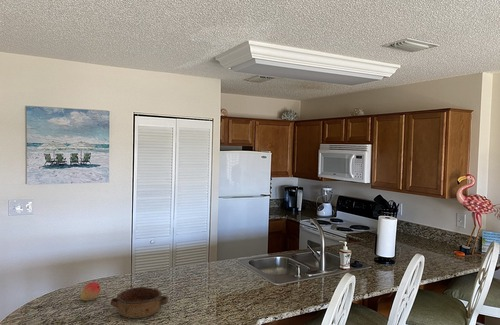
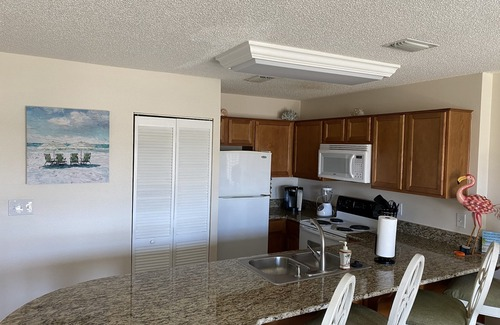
- bowl (139, 303)
- fruit (90, 291)
